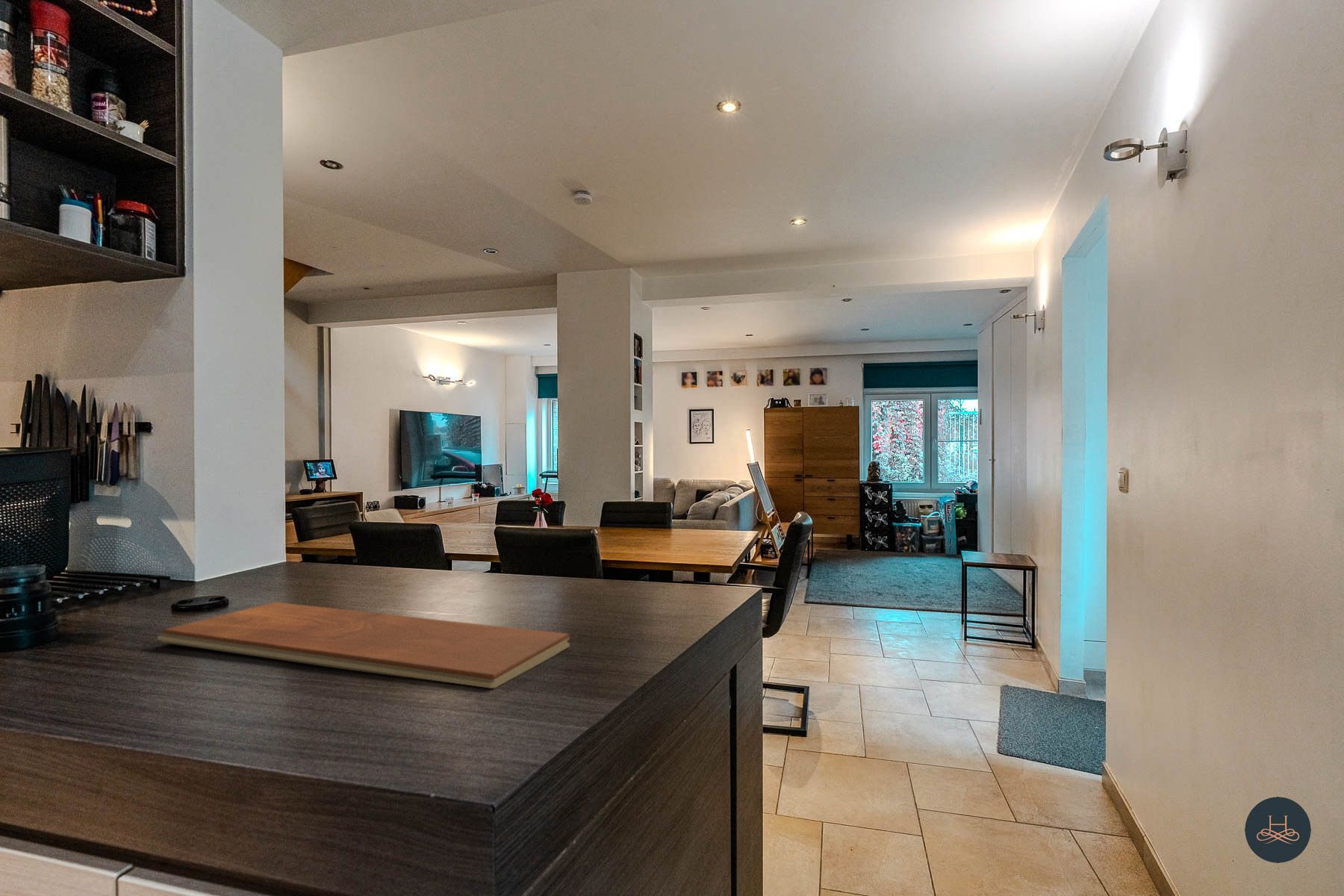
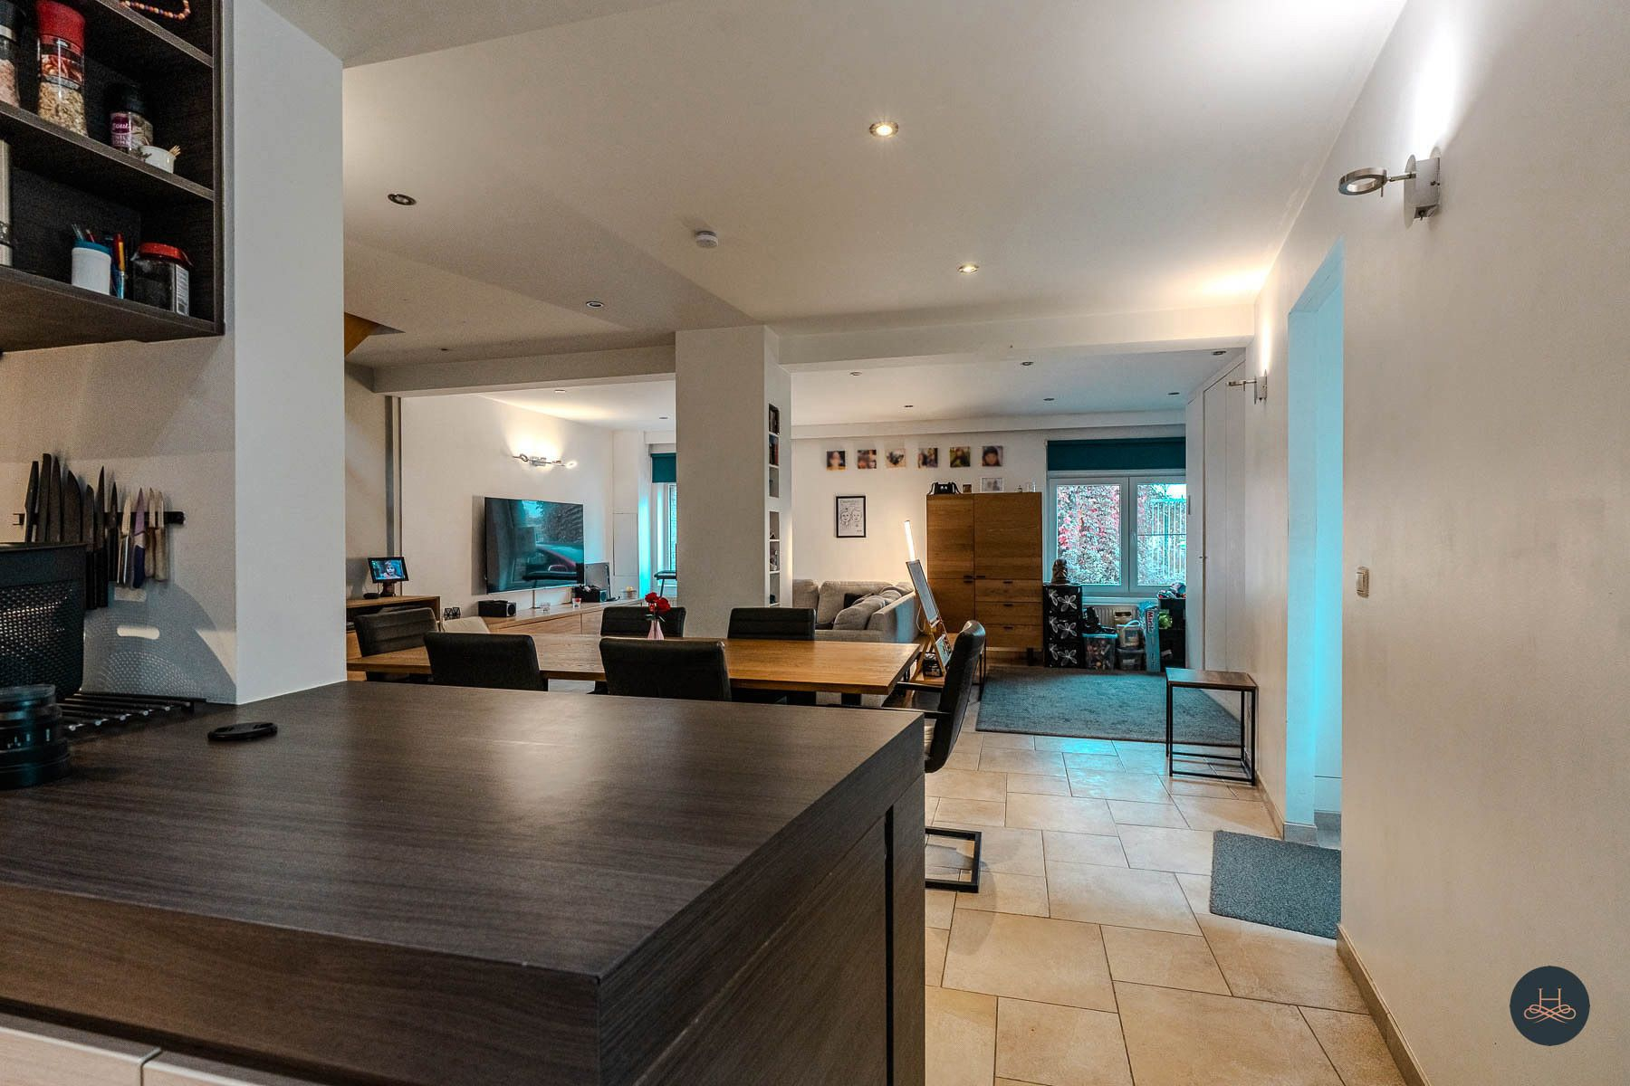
- chopping board (361, 638)
